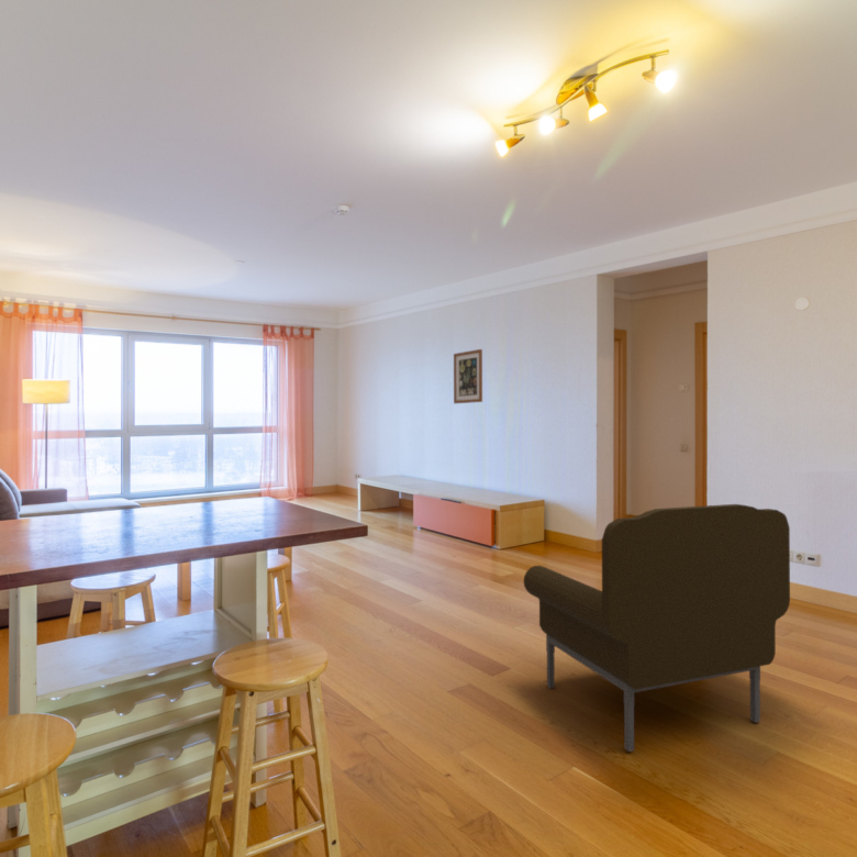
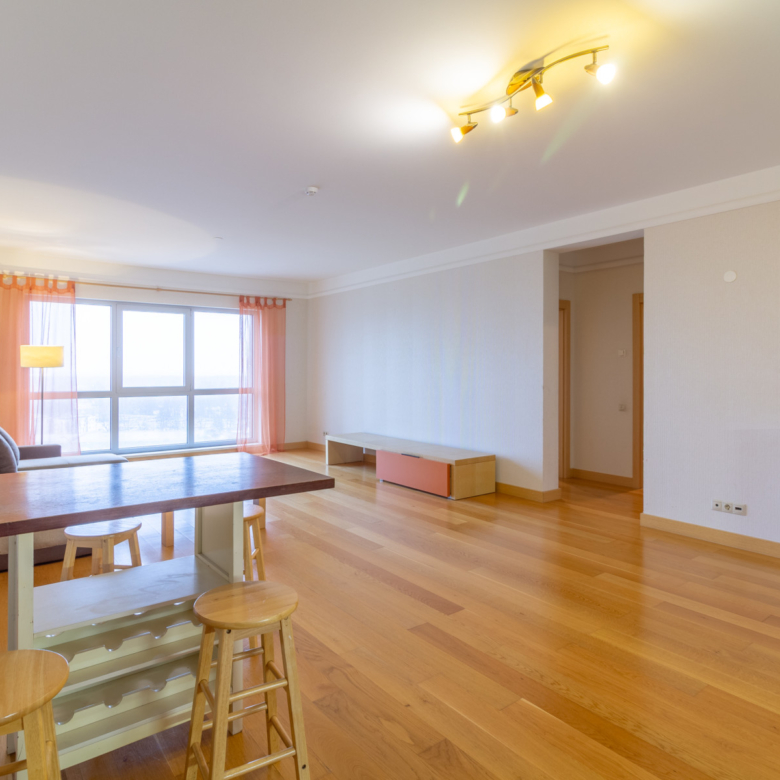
- armchair (647, 601)
- wall art (467, 377)
